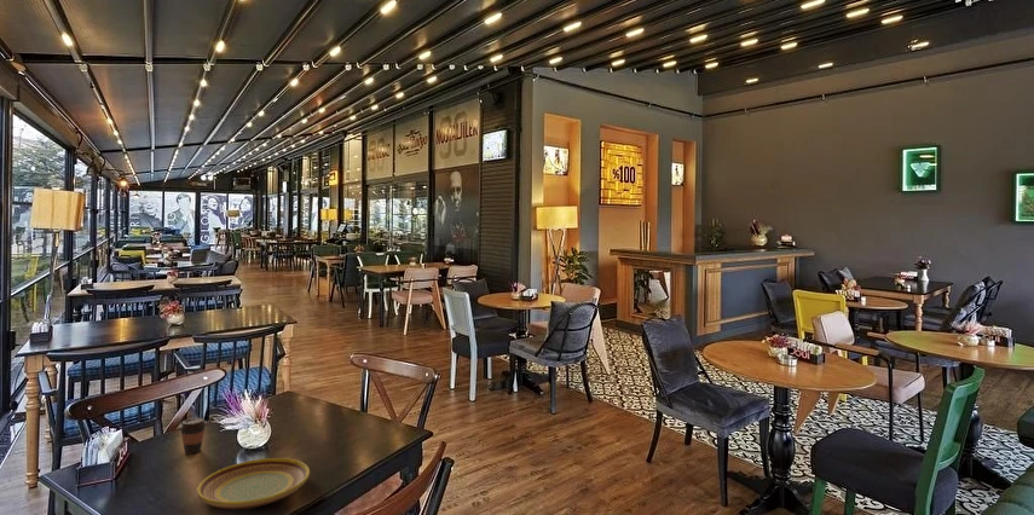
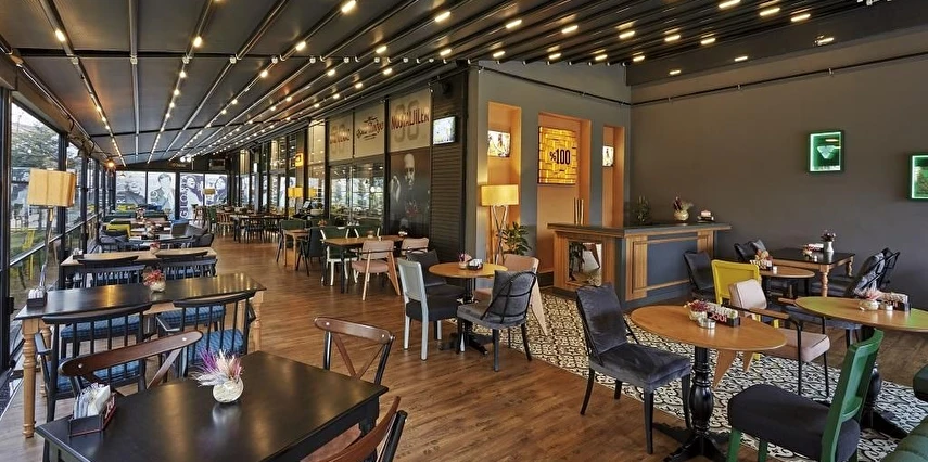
- coffee cup (192, 435)
- plate (255, 484)
